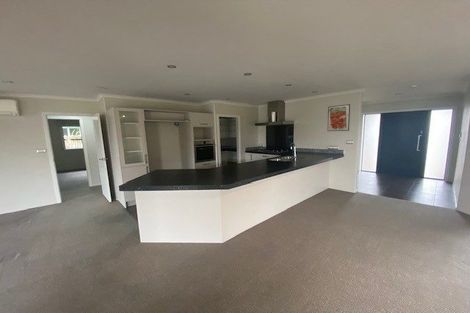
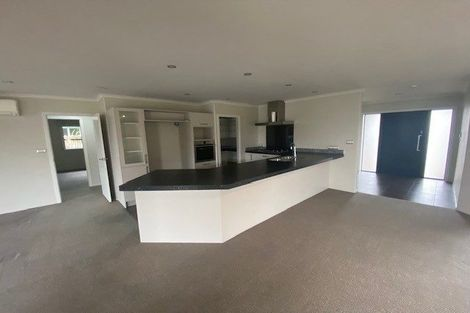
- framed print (338, 118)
